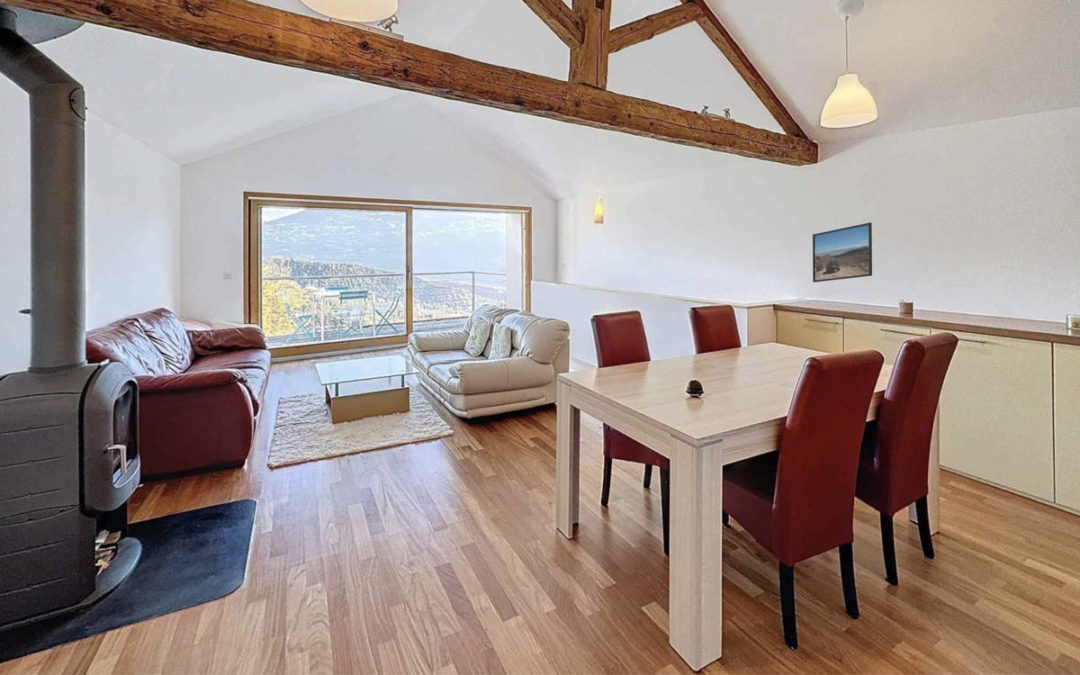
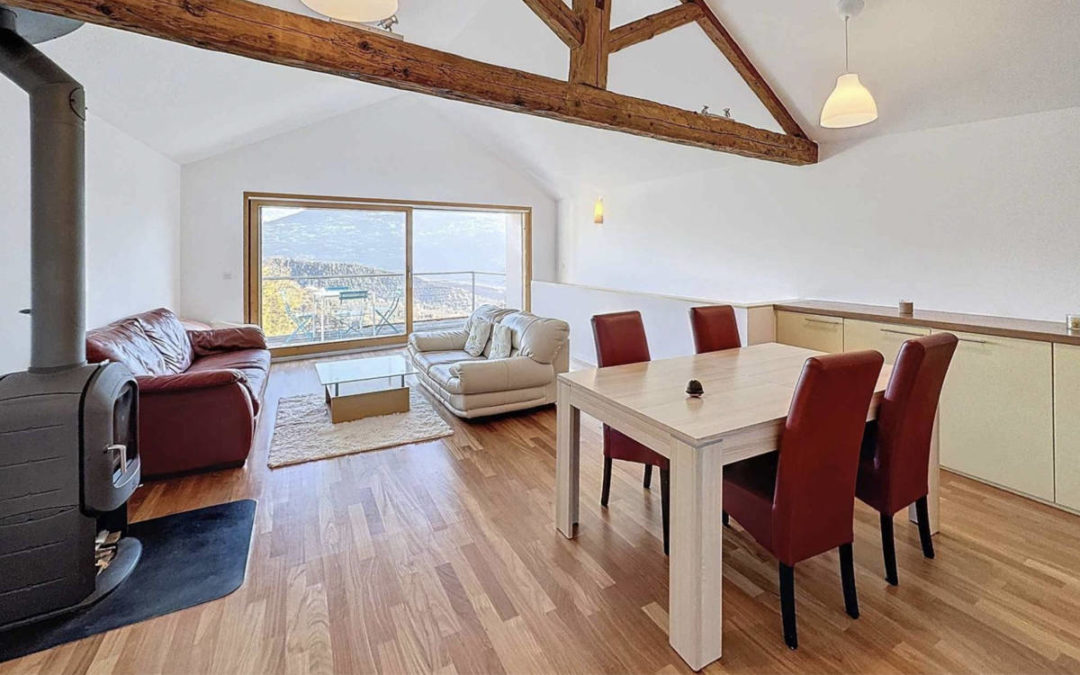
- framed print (840, 254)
